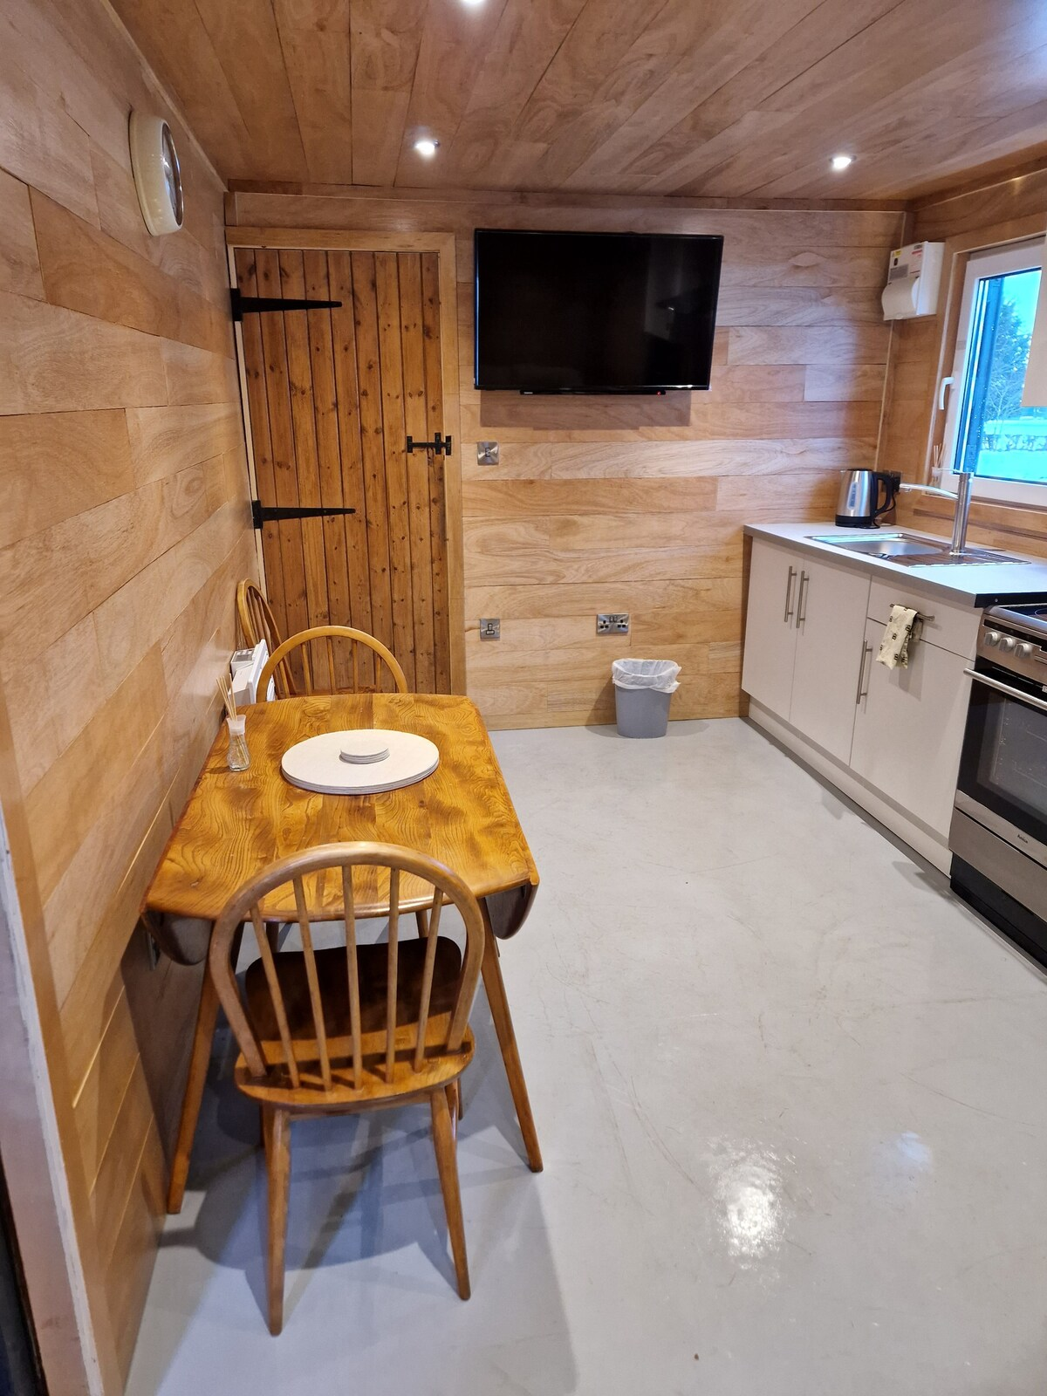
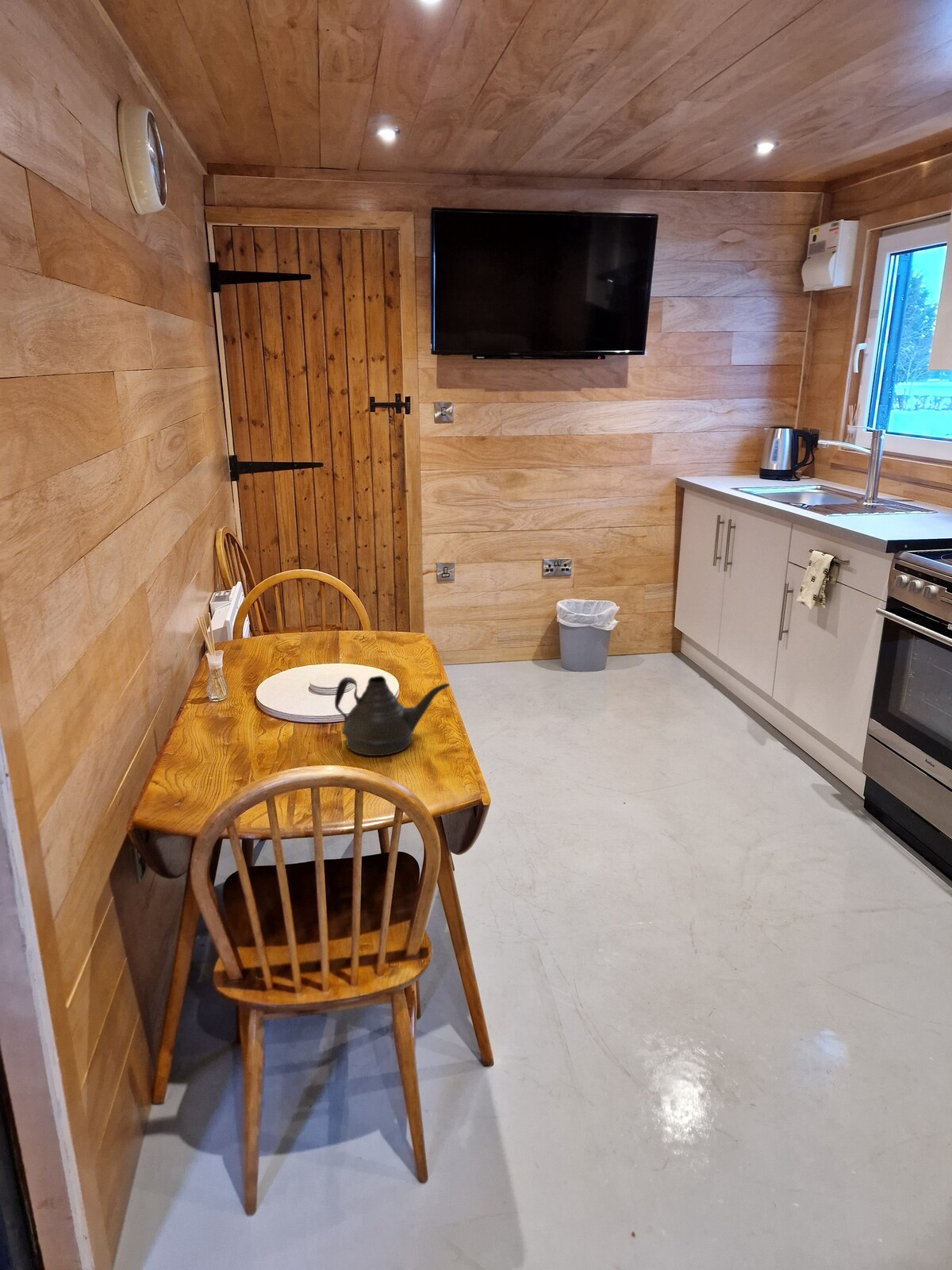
+ teapot (392, 711)
